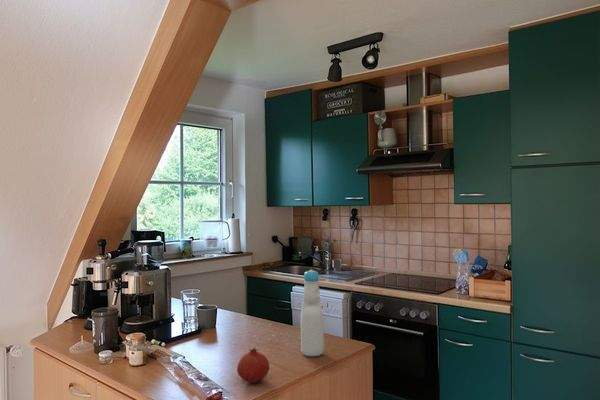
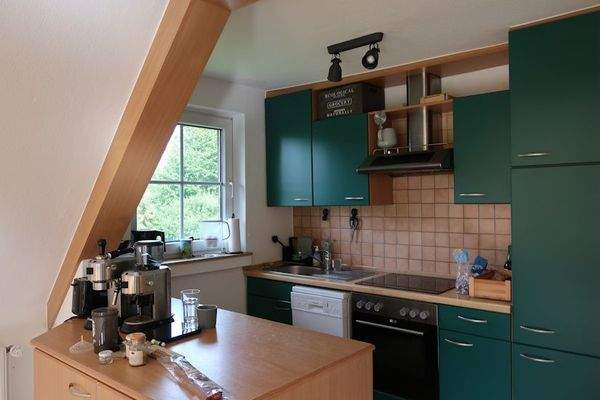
- bottle (311, 311)
- fruit (253, 364)
